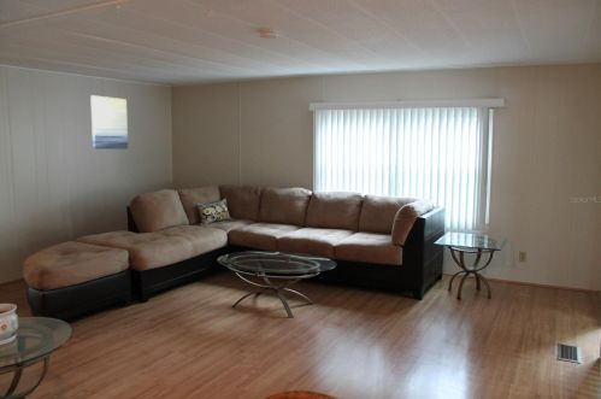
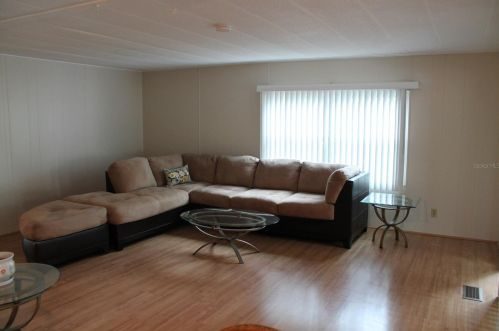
- wall art (110, 123)
